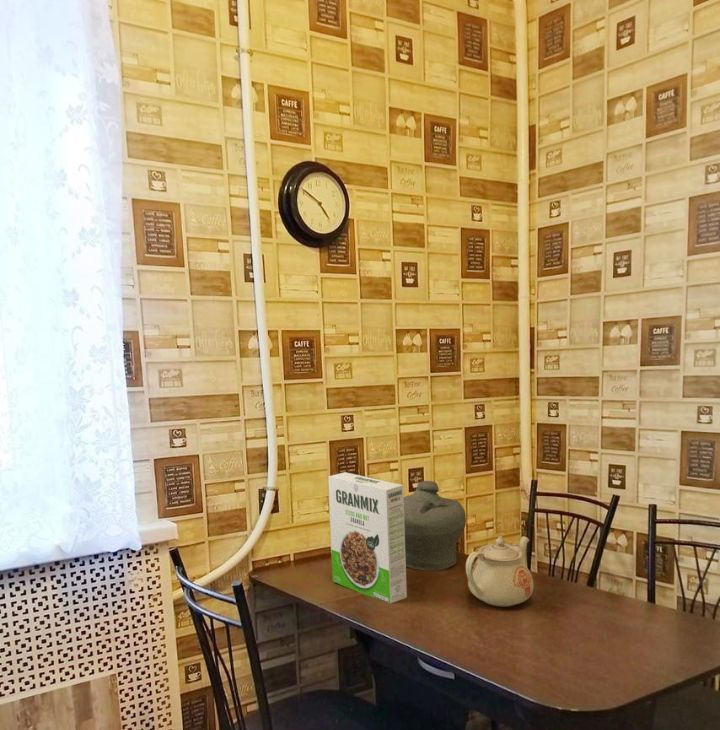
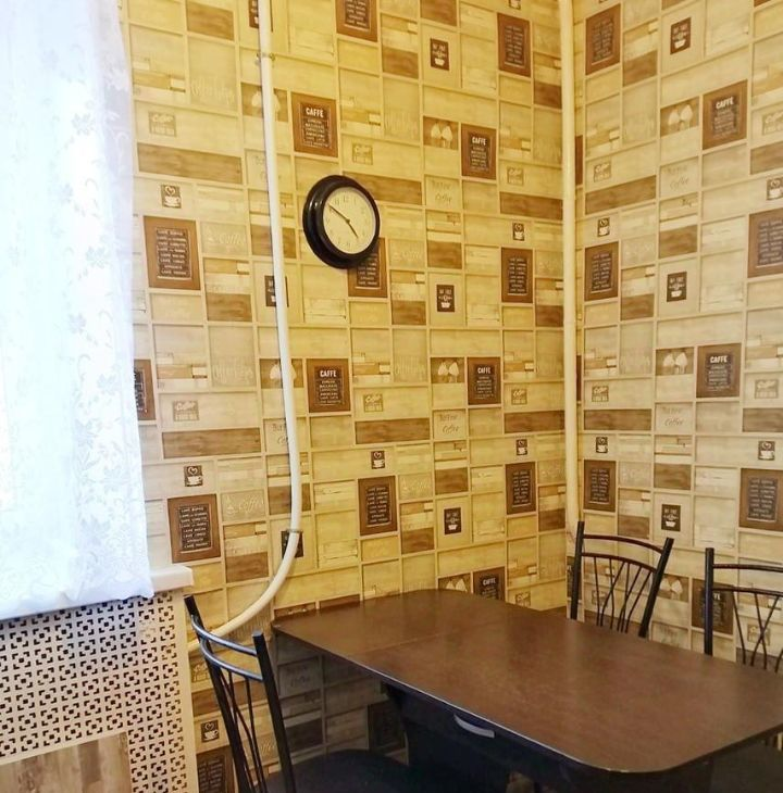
- jar (427, 522)
- teapot (499, 567)
- cereal box (366, 535)
